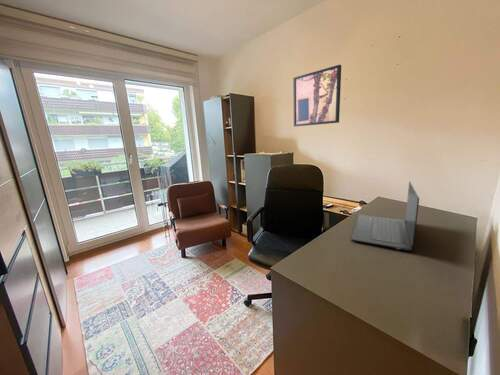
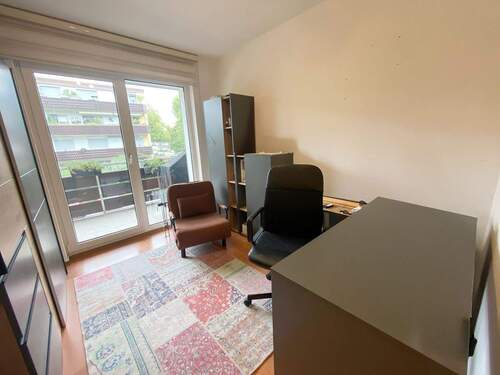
- laptop (382, 217)
- wall art (315, 99)
